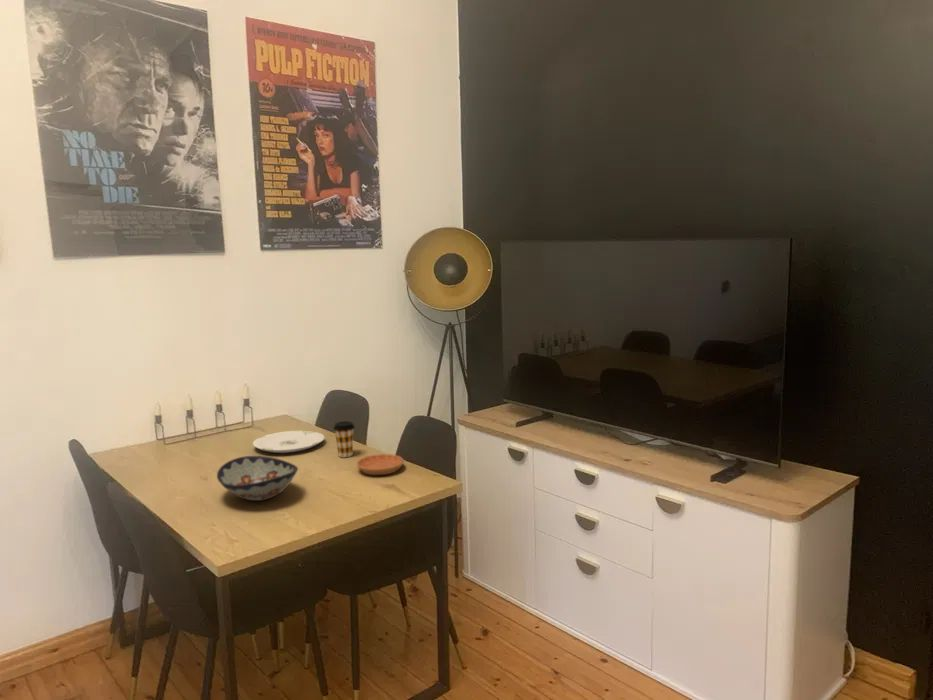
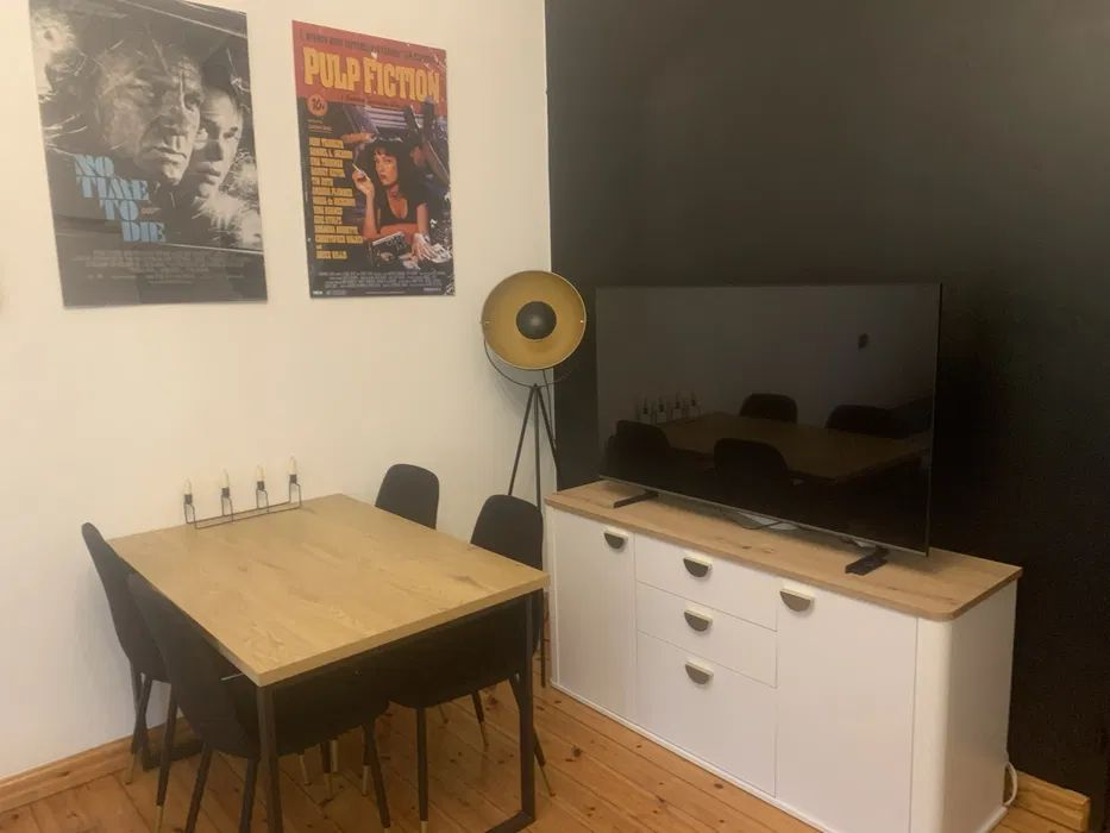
- coffee cup (344, 439)
- saucer (380, 465)
- plate (289, 442)
- decorative bowl (258, 481)
